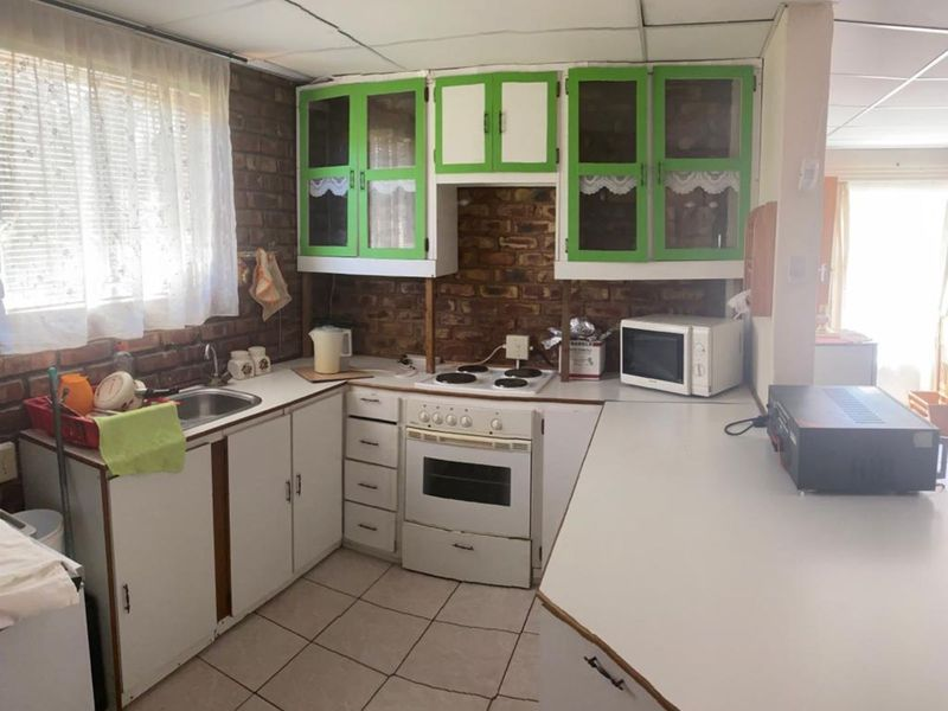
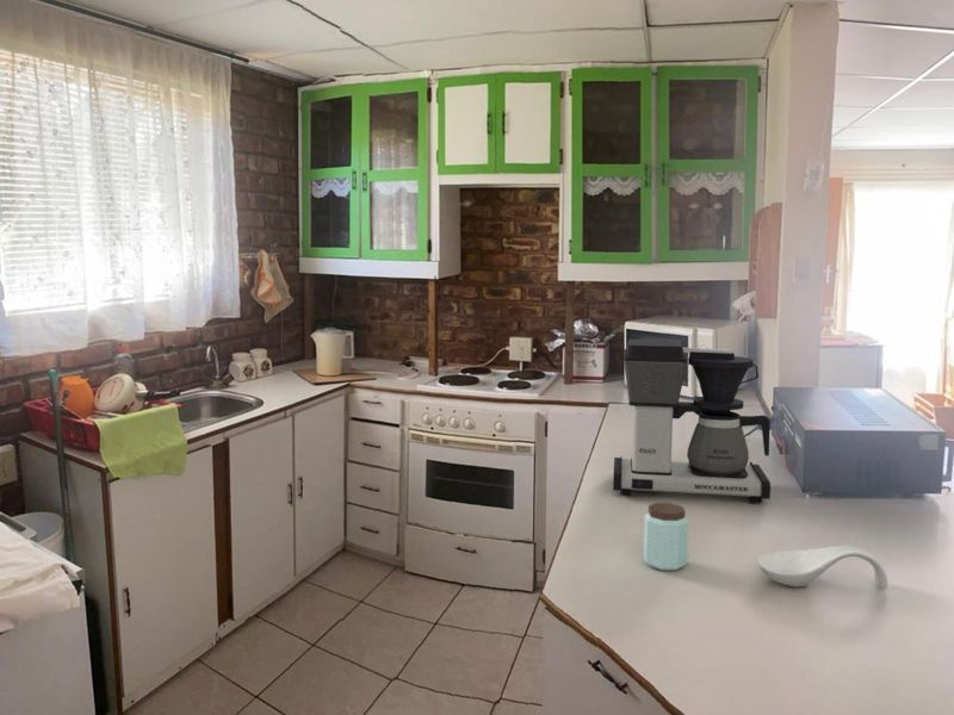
+ coffee maker (690, 411)
+ spoon rest (820, 564)
+ peanut butter (665, 535)
